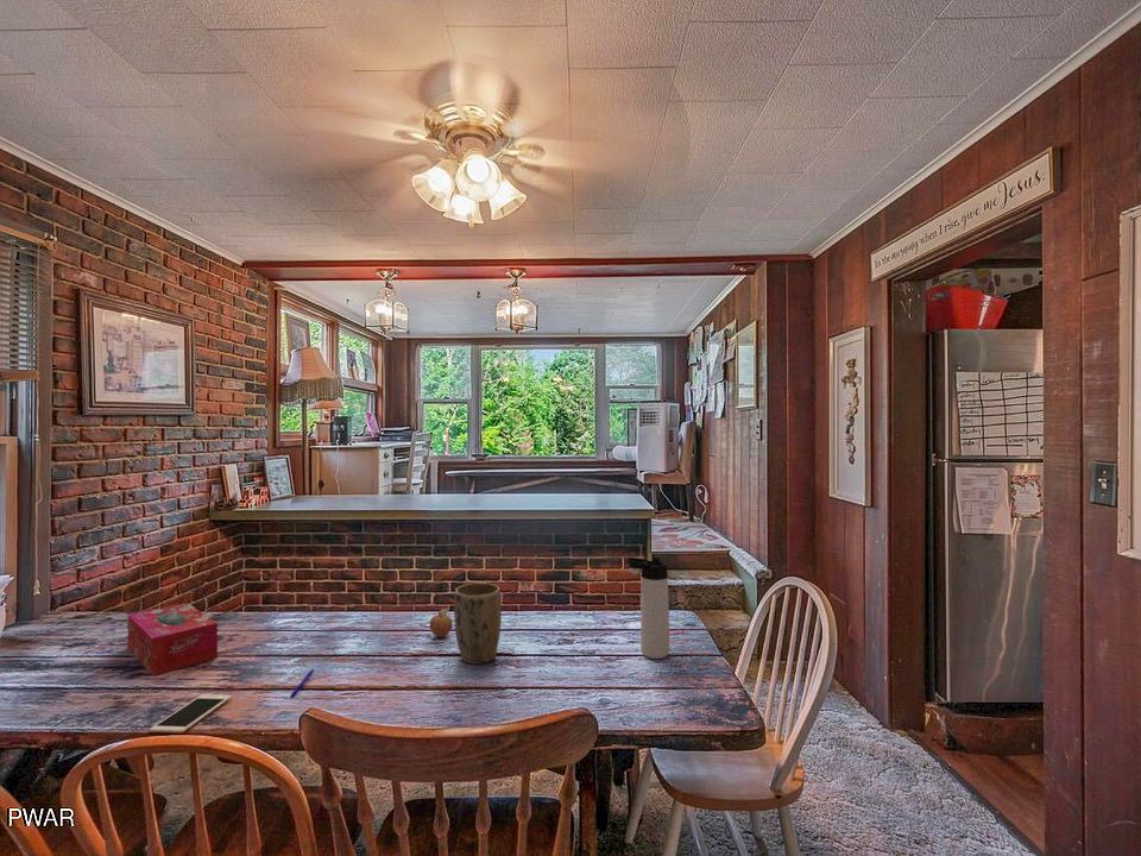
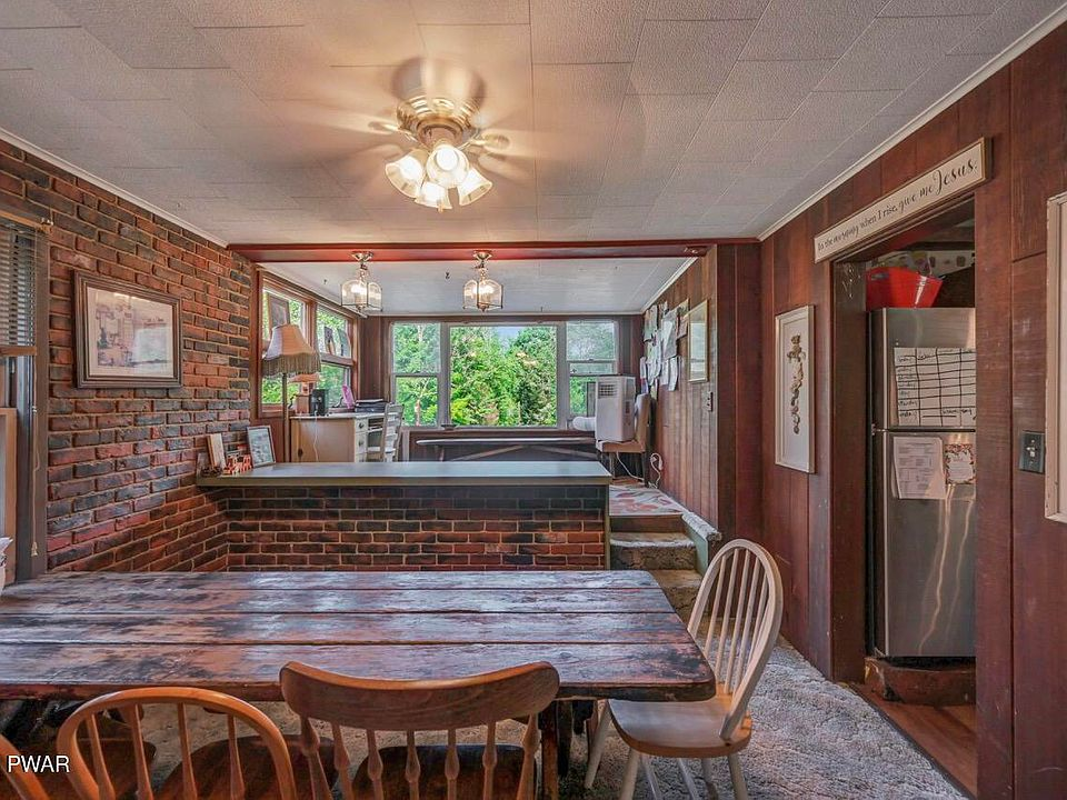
- fruit (441, 623)
- cell phone (193, 712)
- tissue box (171, 635)
- plant pot (478, 623)
- thermos bottle (648, 605)
- pen (302, 682)
